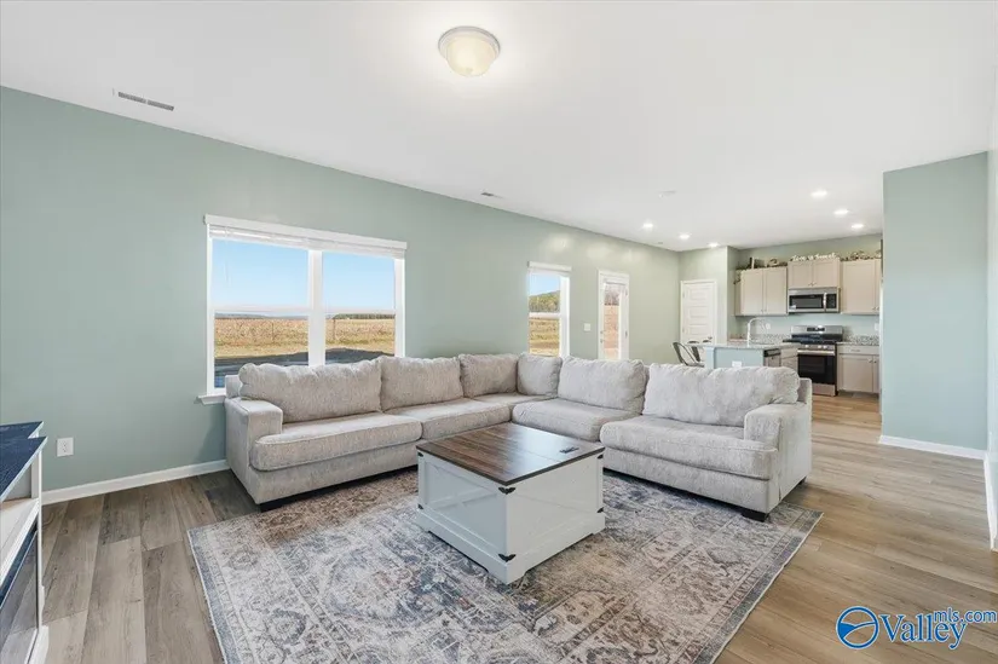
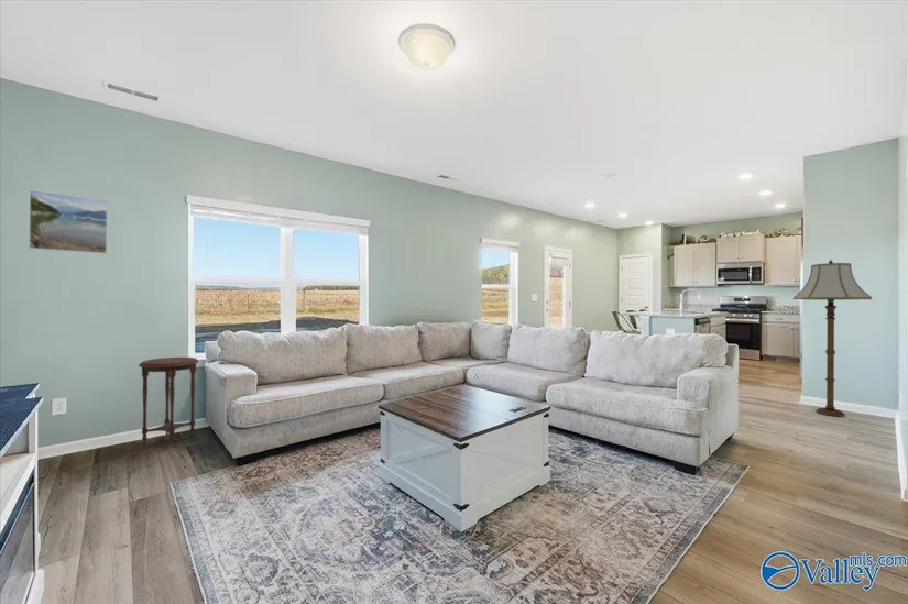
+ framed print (69, 223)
+ floor lamp (830, 336)
+ side table (169, 400)
